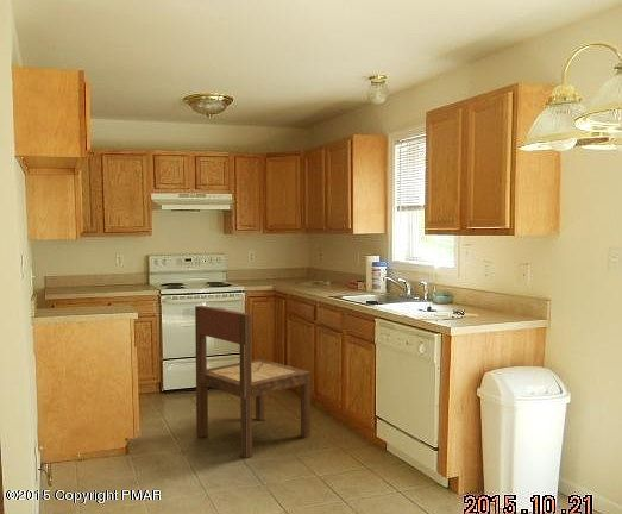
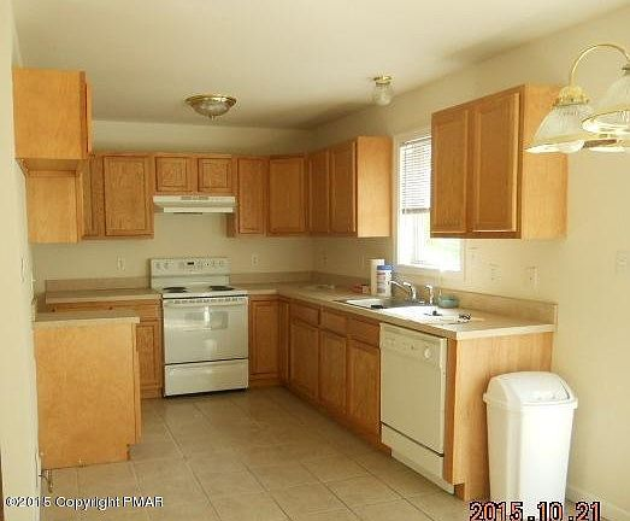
- dining chair (253, 371)
